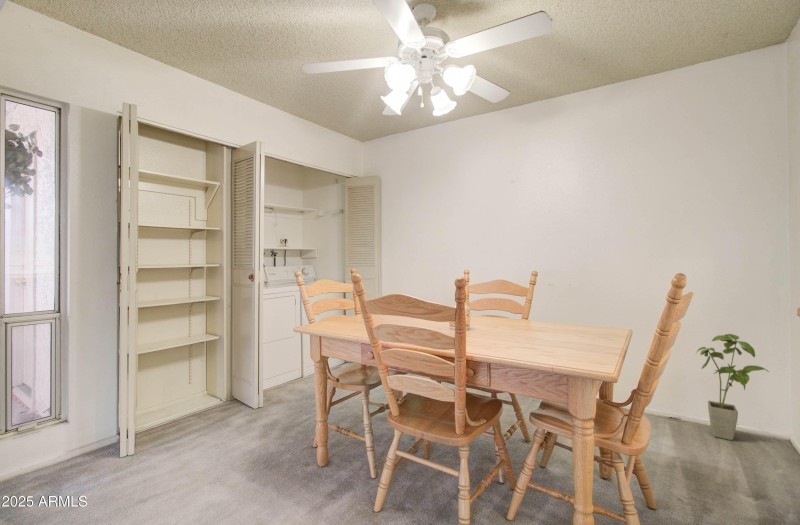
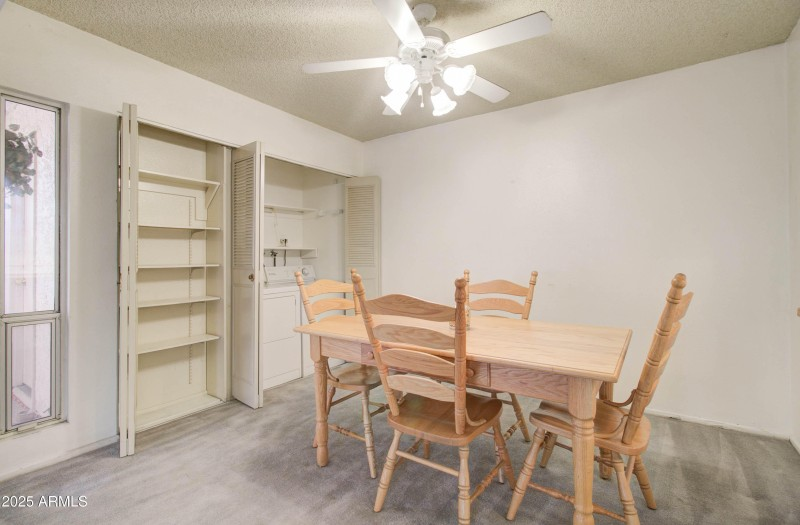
- house plant (731, 386)
